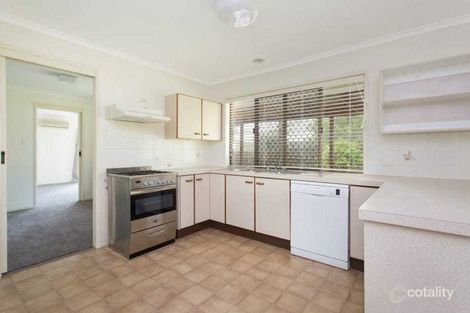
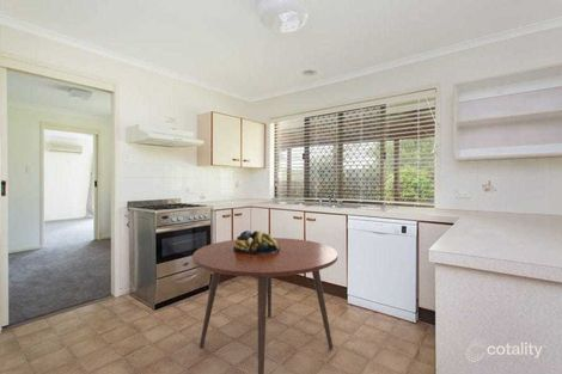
+ dining table (265, 299)
+ fruit bowl (257, 239)
